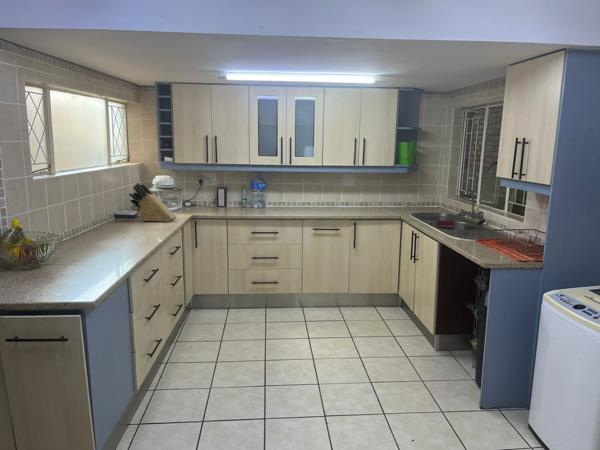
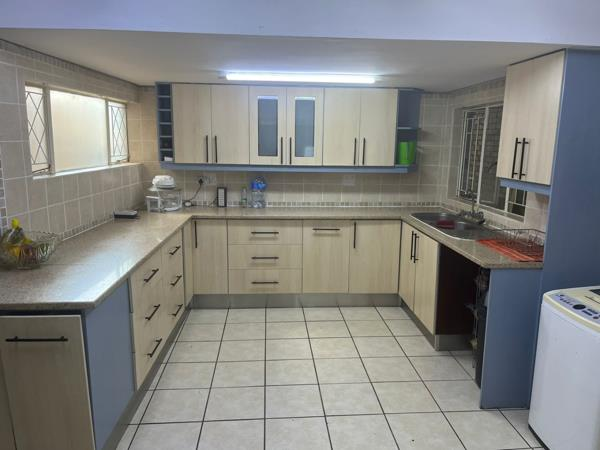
- knife block (152, 201)
